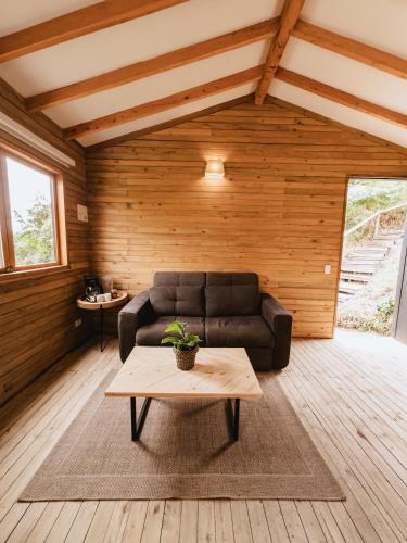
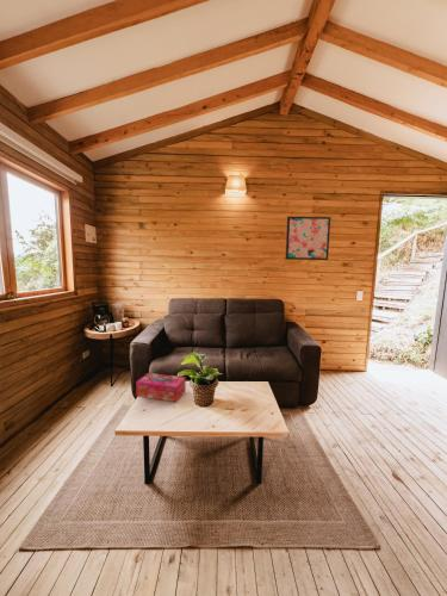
+ tissue box (161, 386)
+ wall art (308, 238)
